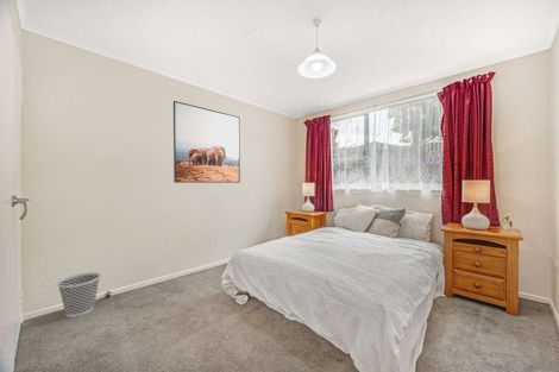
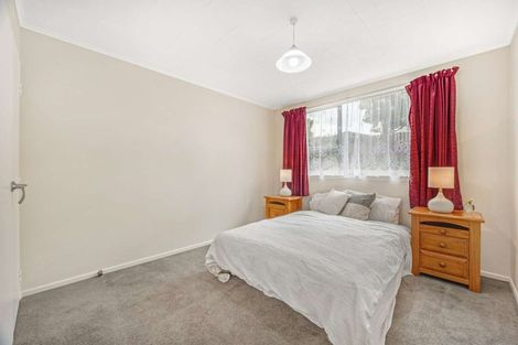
- wastebasket (80, 295)
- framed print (209, 146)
